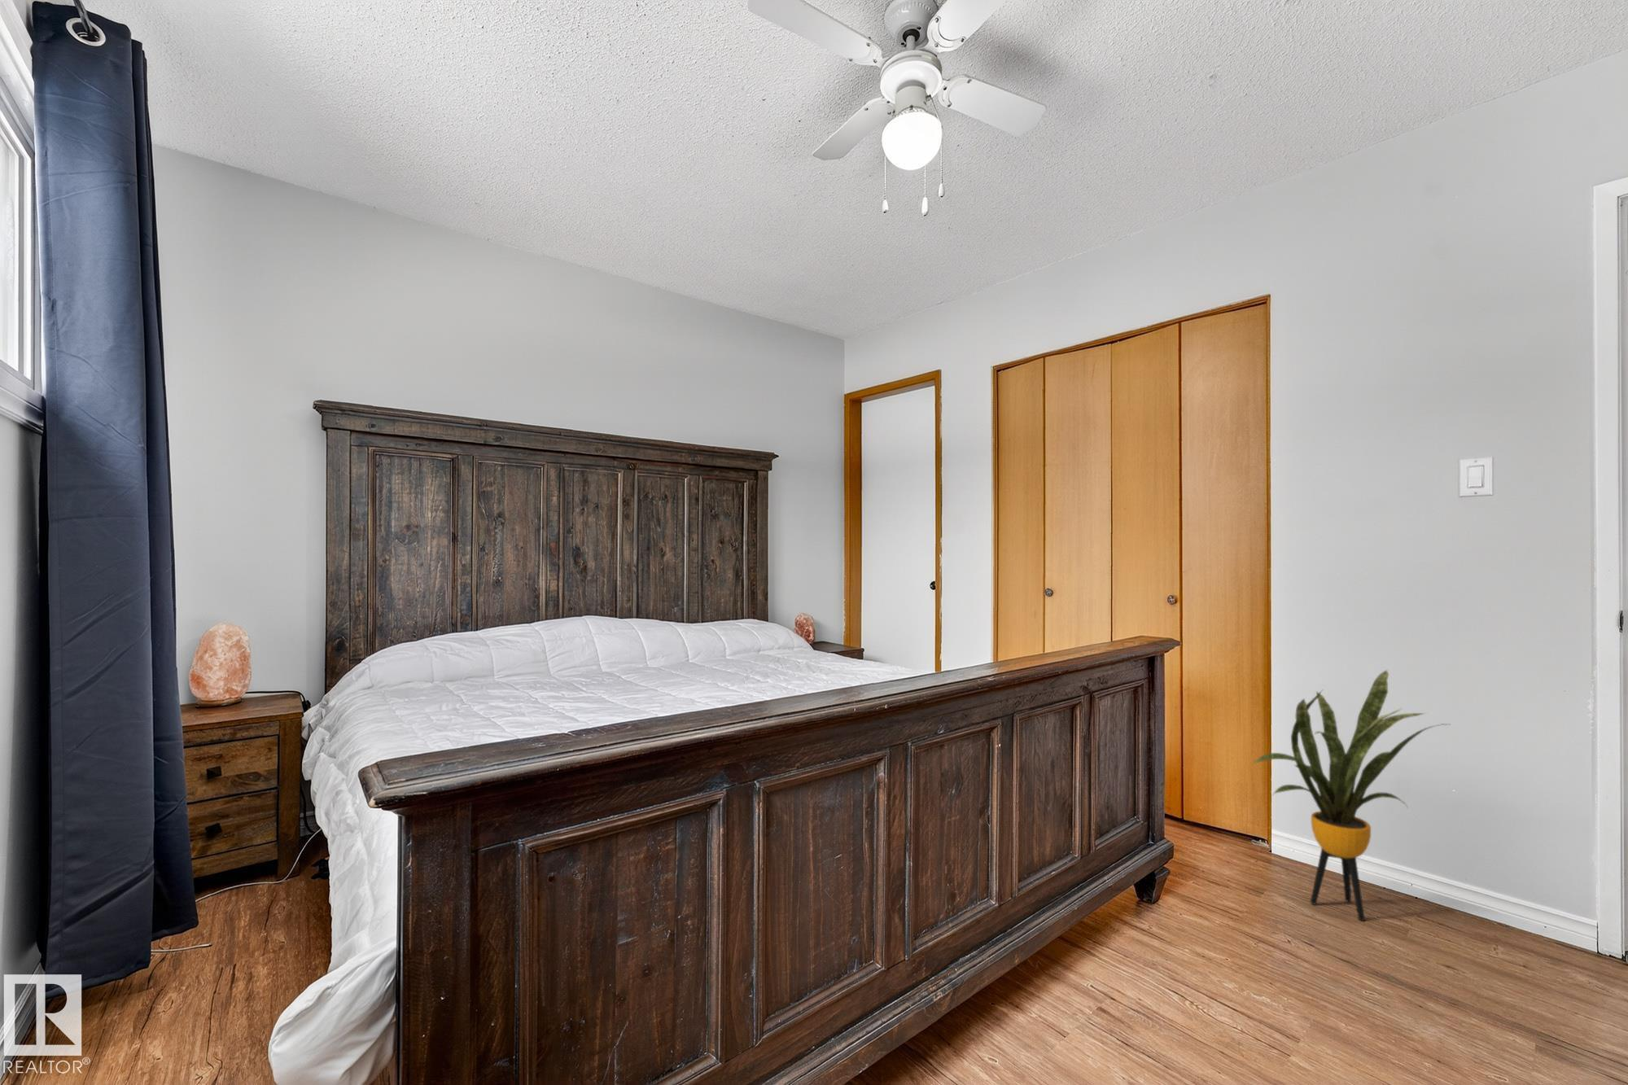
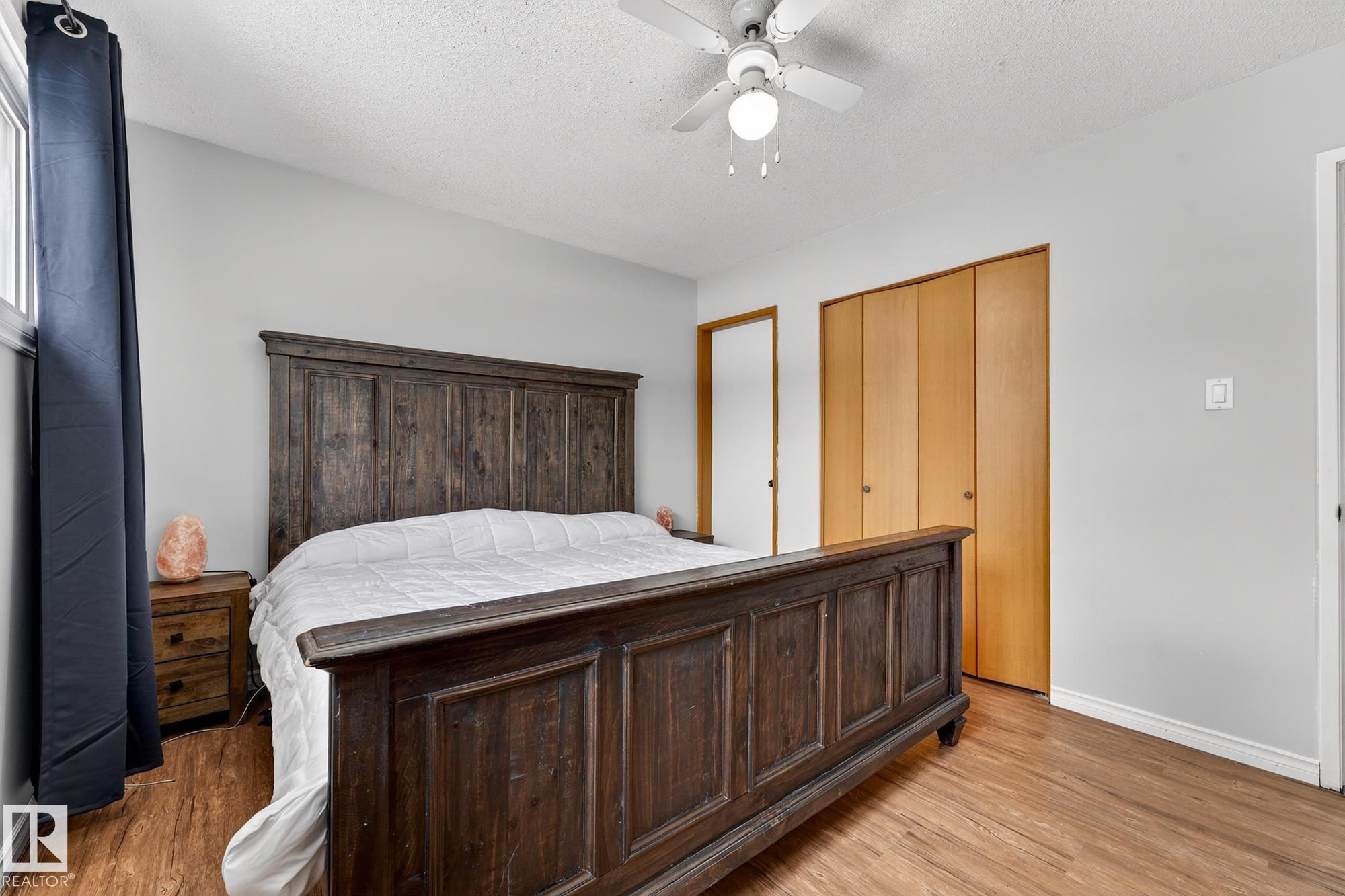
- house plant (1356, 796)
